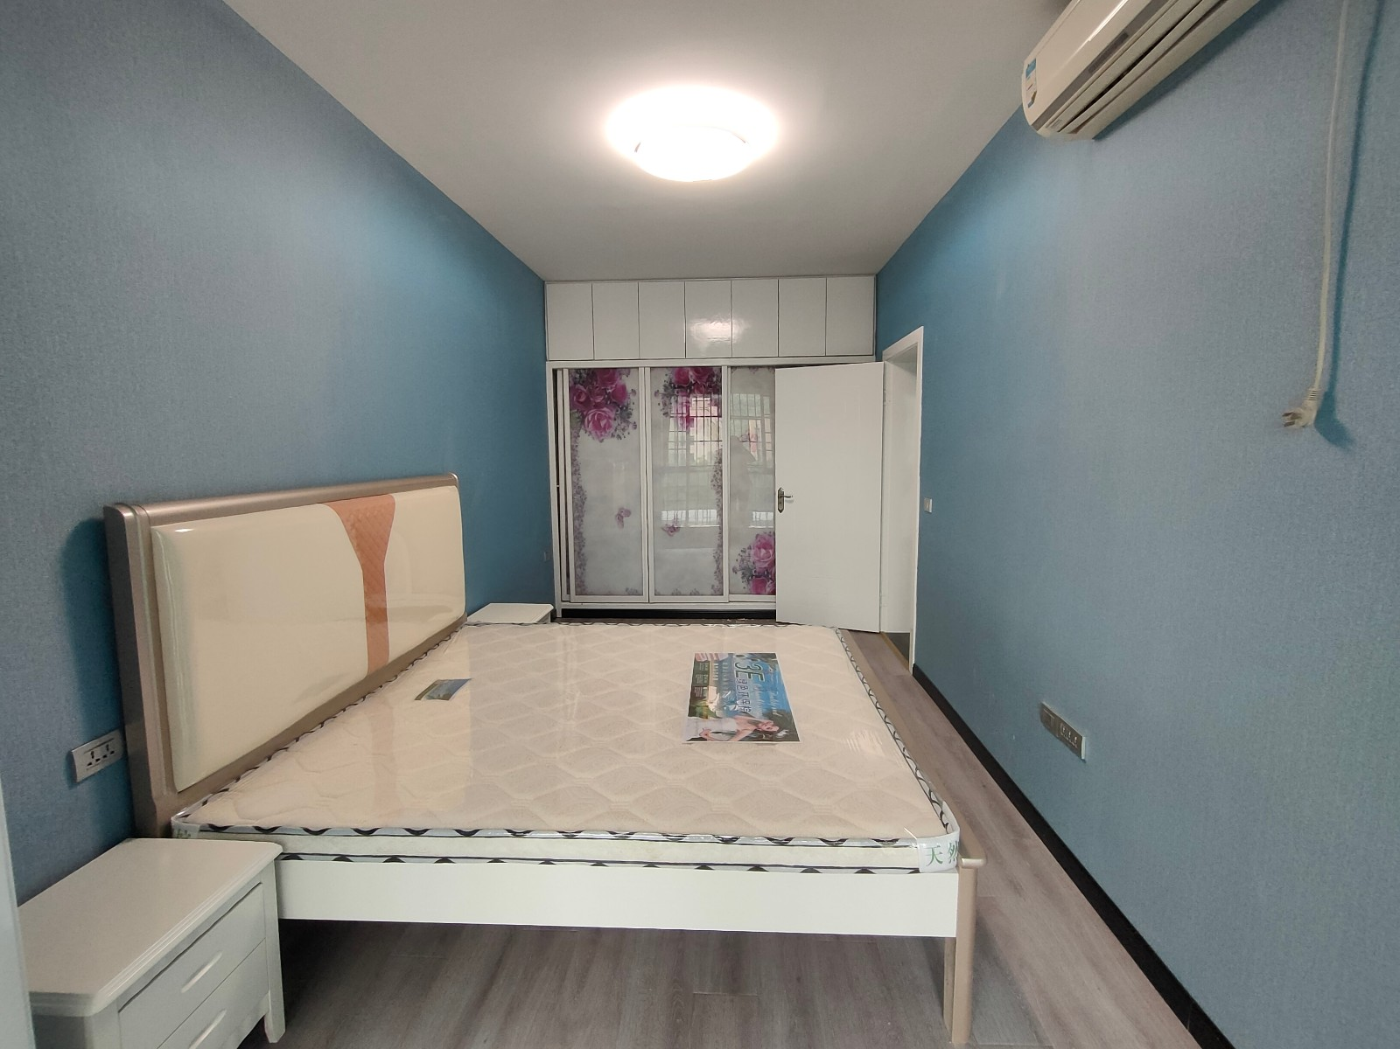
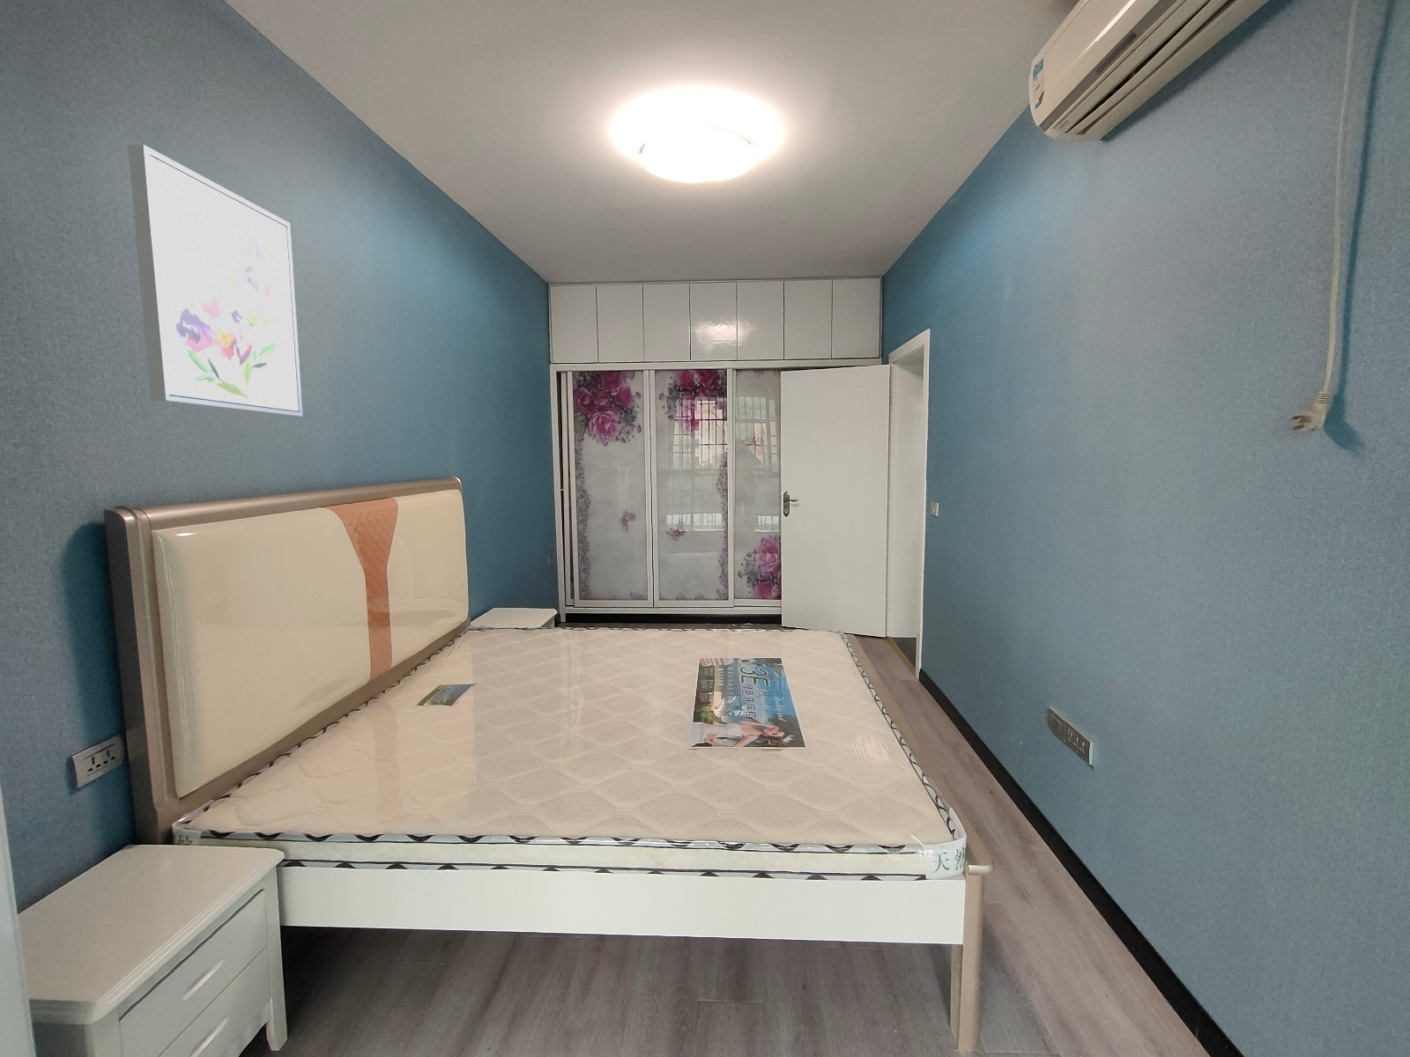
+ wall art (229, 301)
